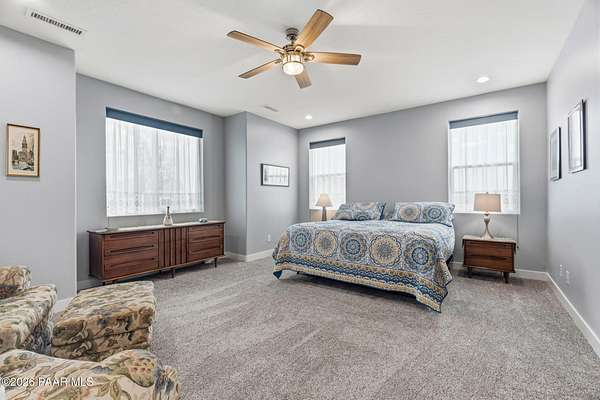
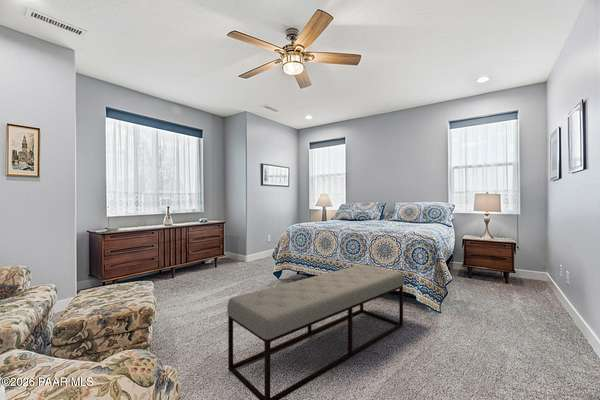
+ bench (328, 313)
